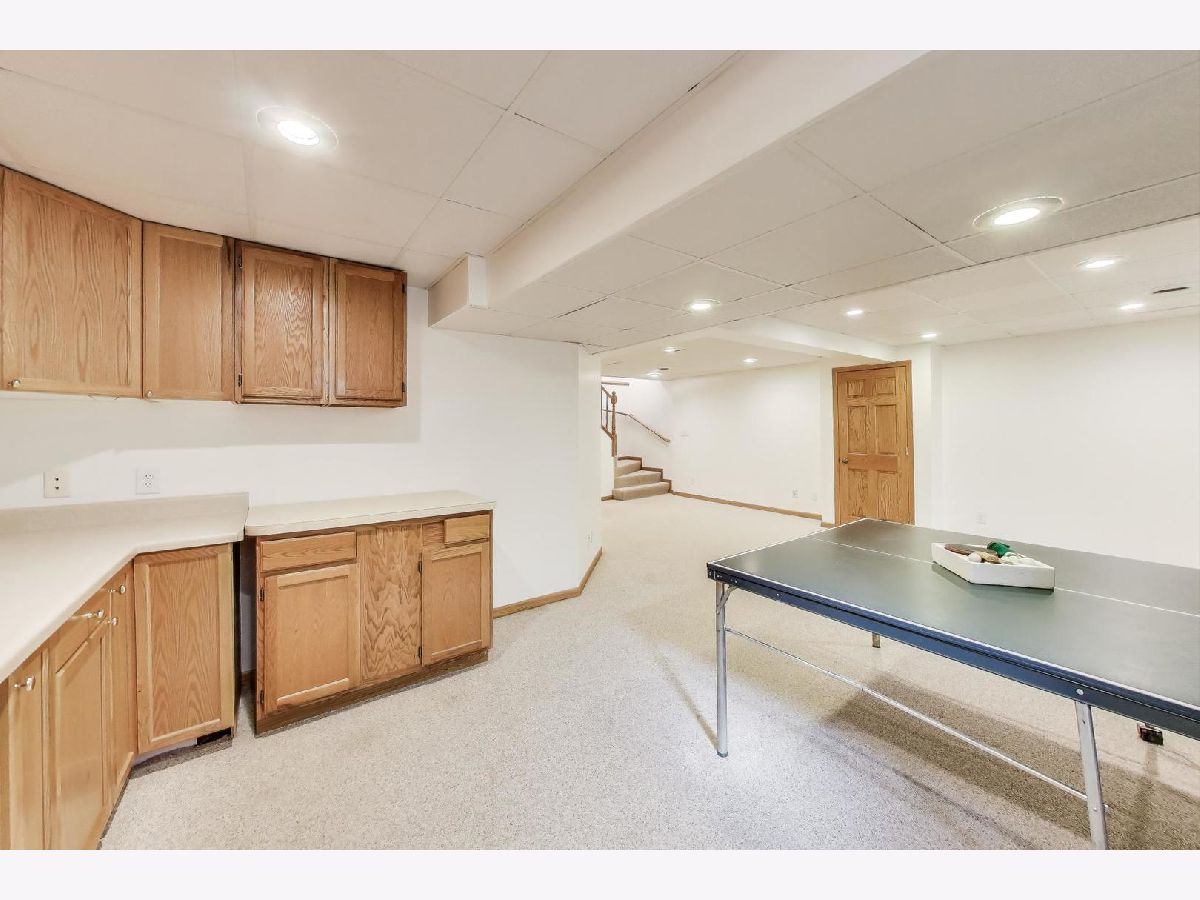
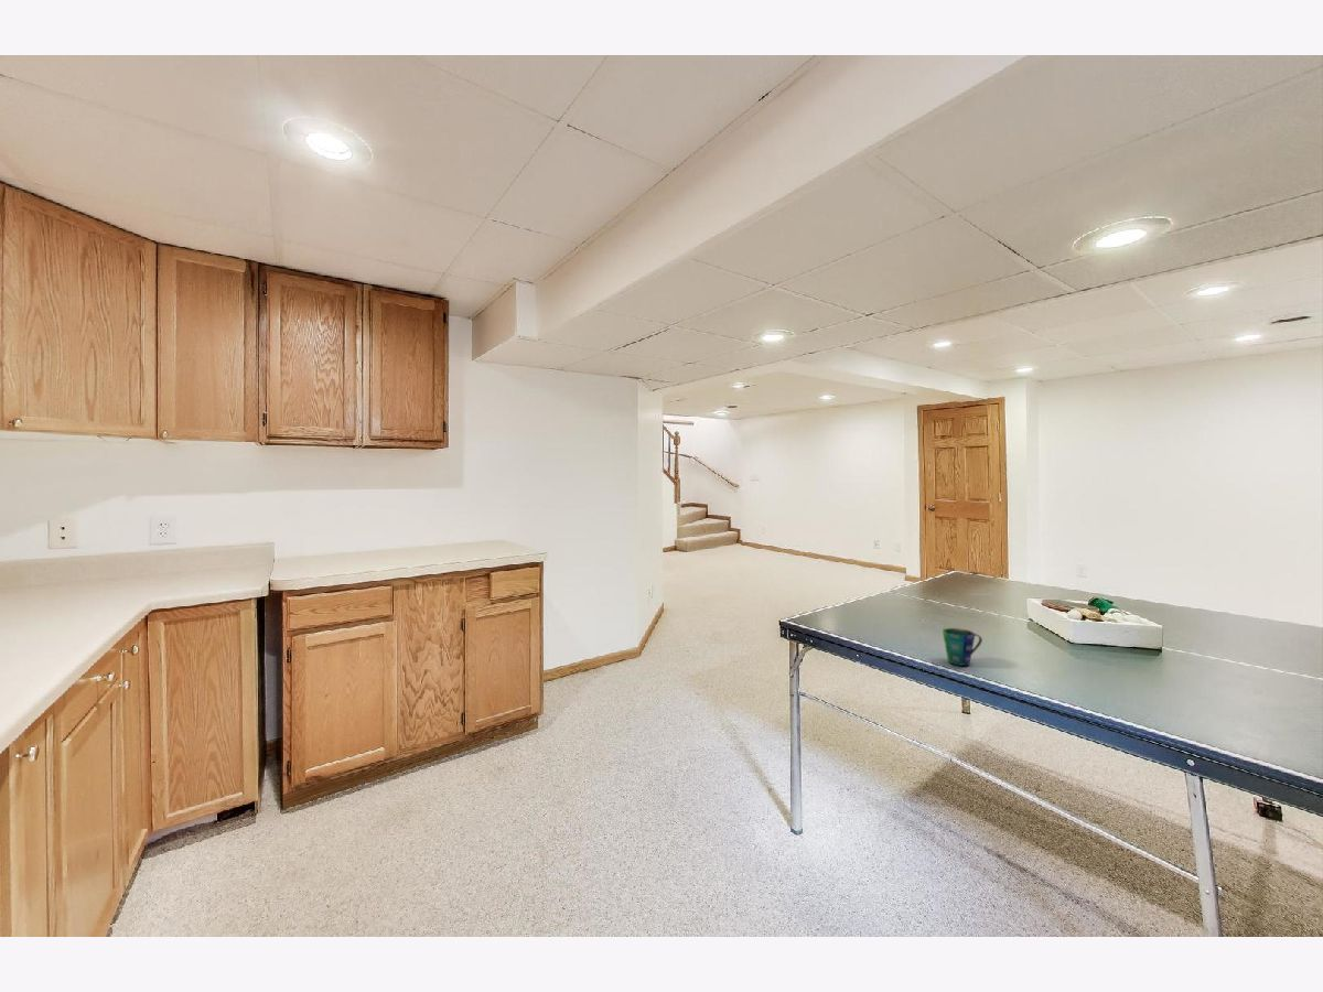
+ cup (962, 647)
